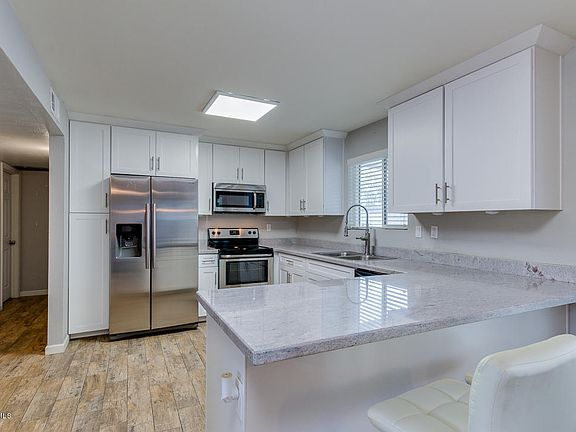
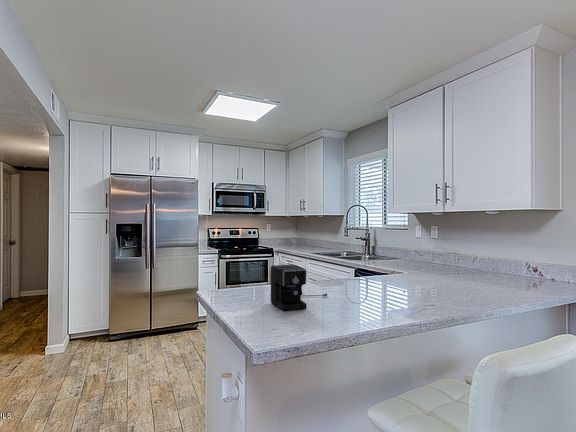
+ coffee maker (305, 283)
